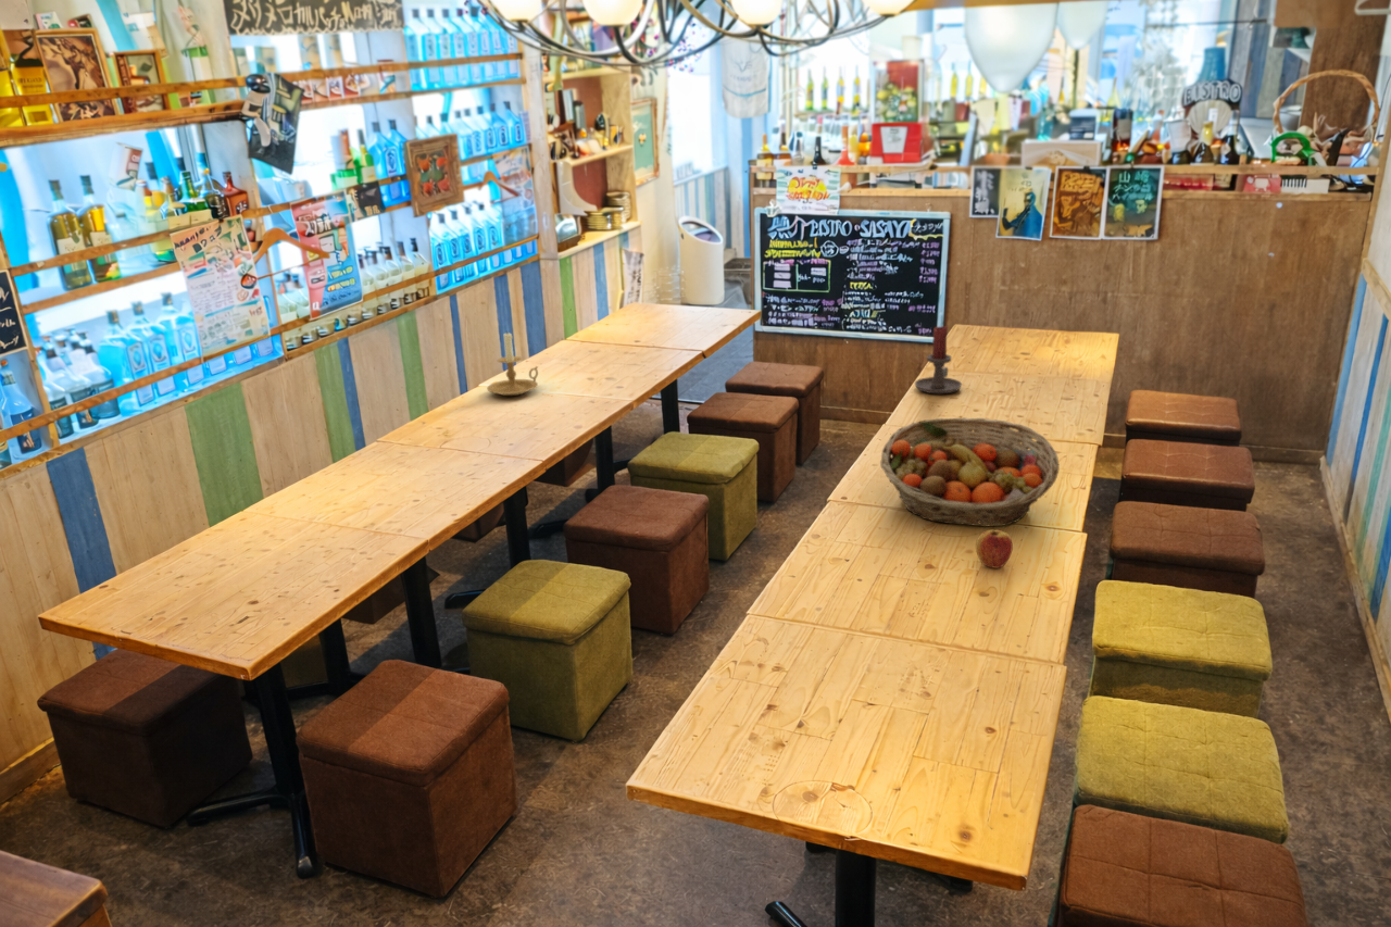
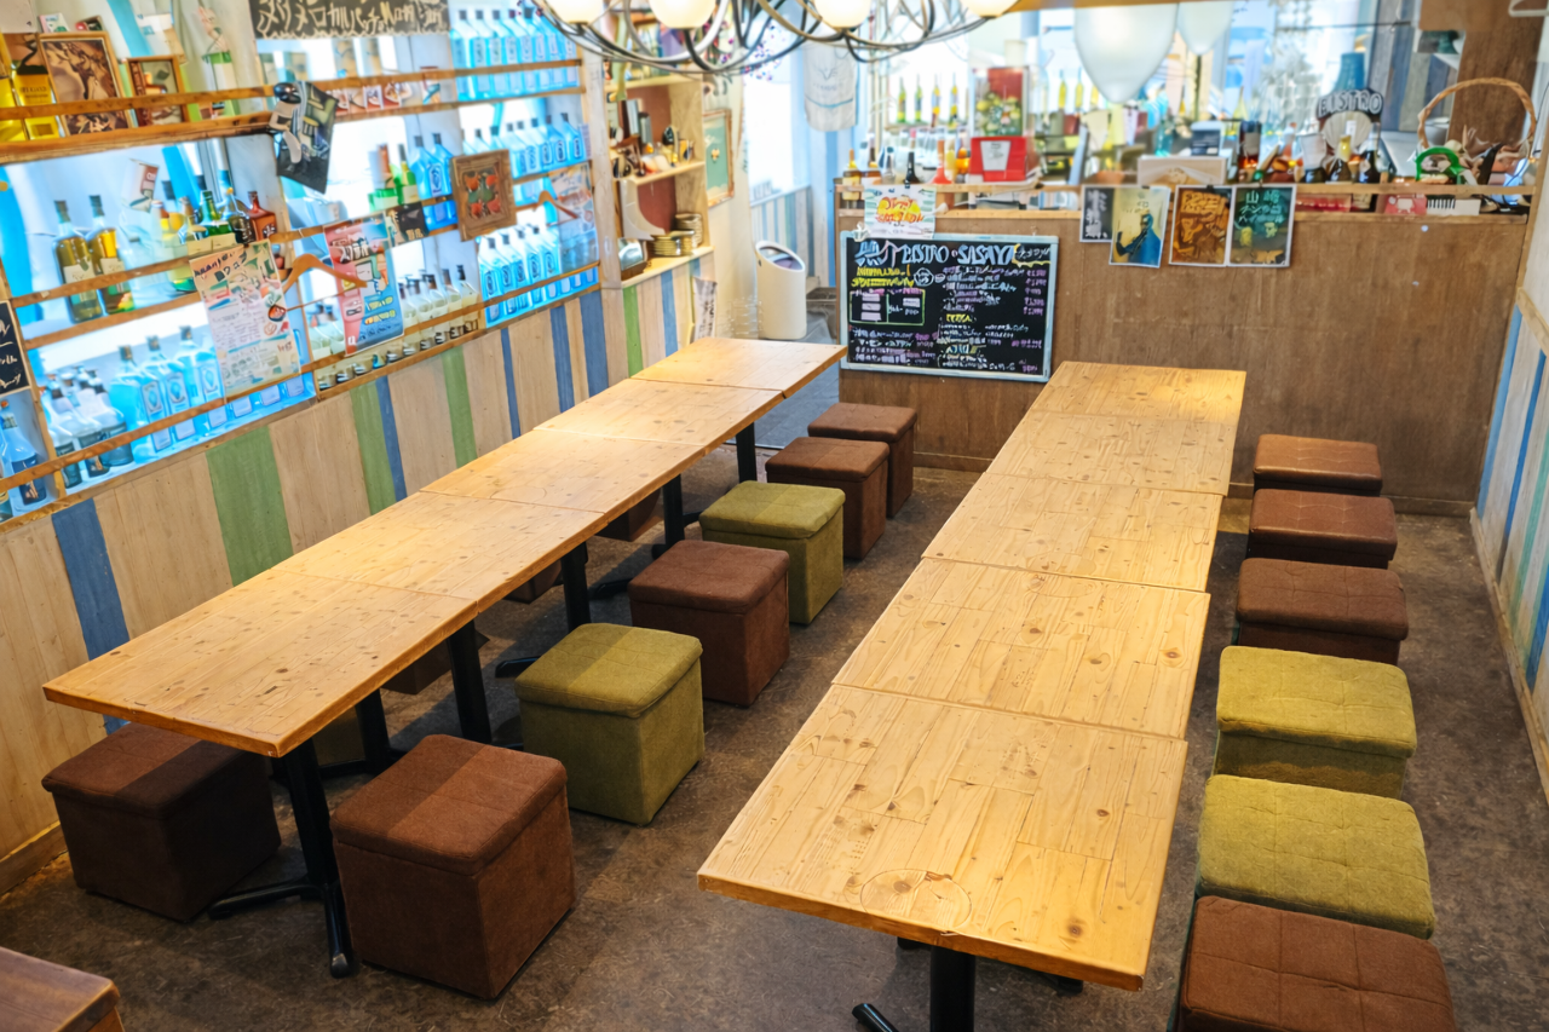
- candle holder (940, 355)
- apple (993, 548)
- candle holder (510, 362)
- fruit basket (967, 472)
